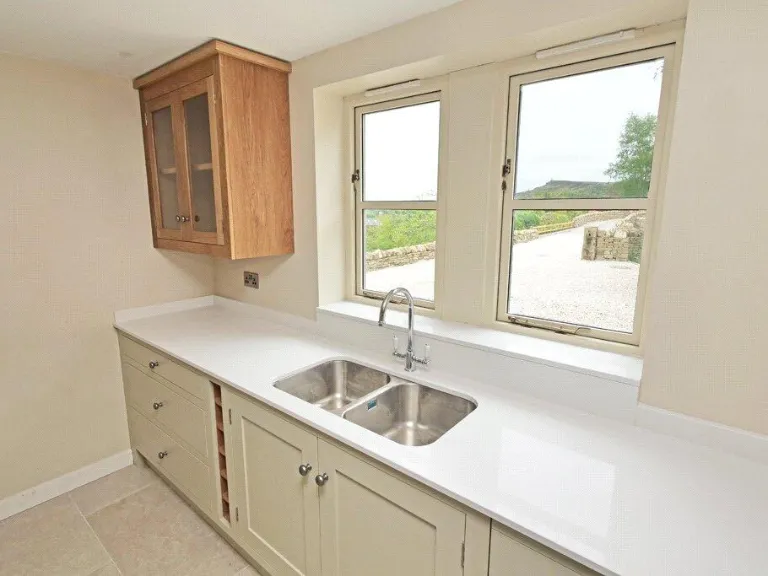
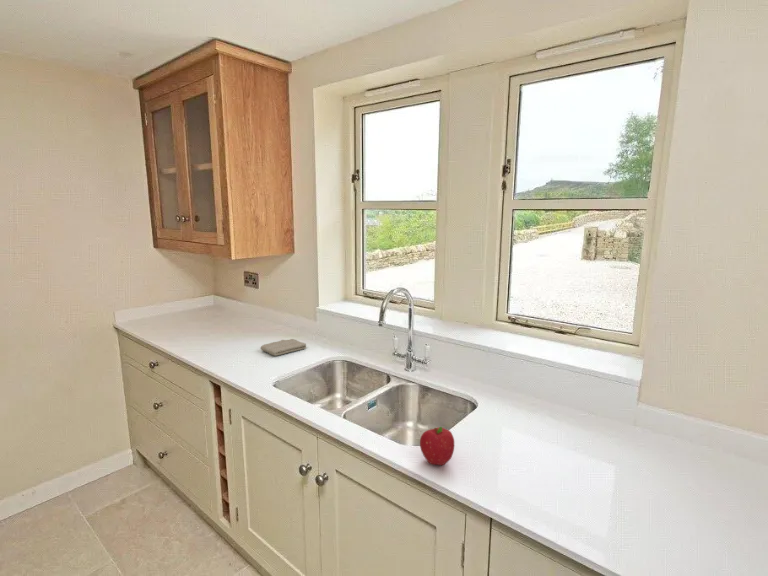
+ washcloth (284, 346)
+ fruit (437, 444)
